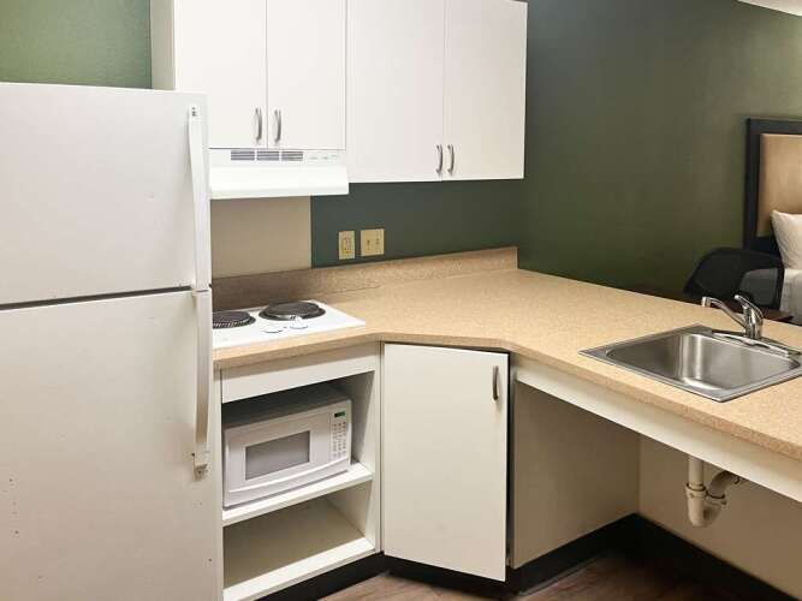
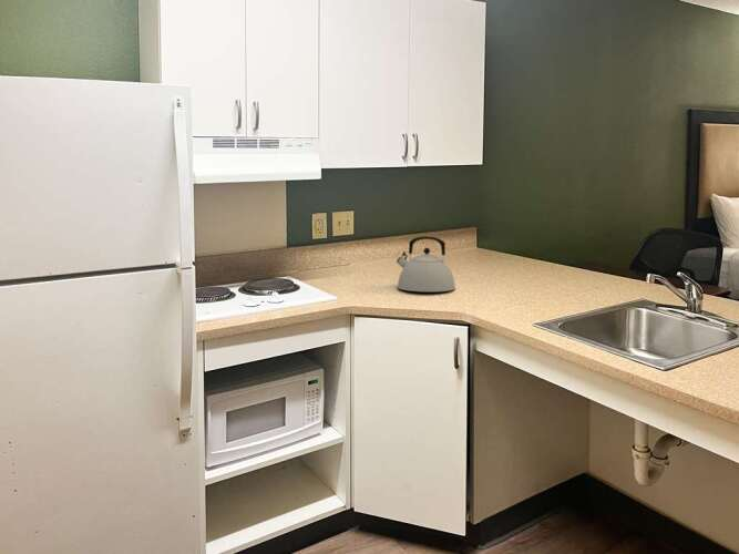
+ kettle (424, 261)
